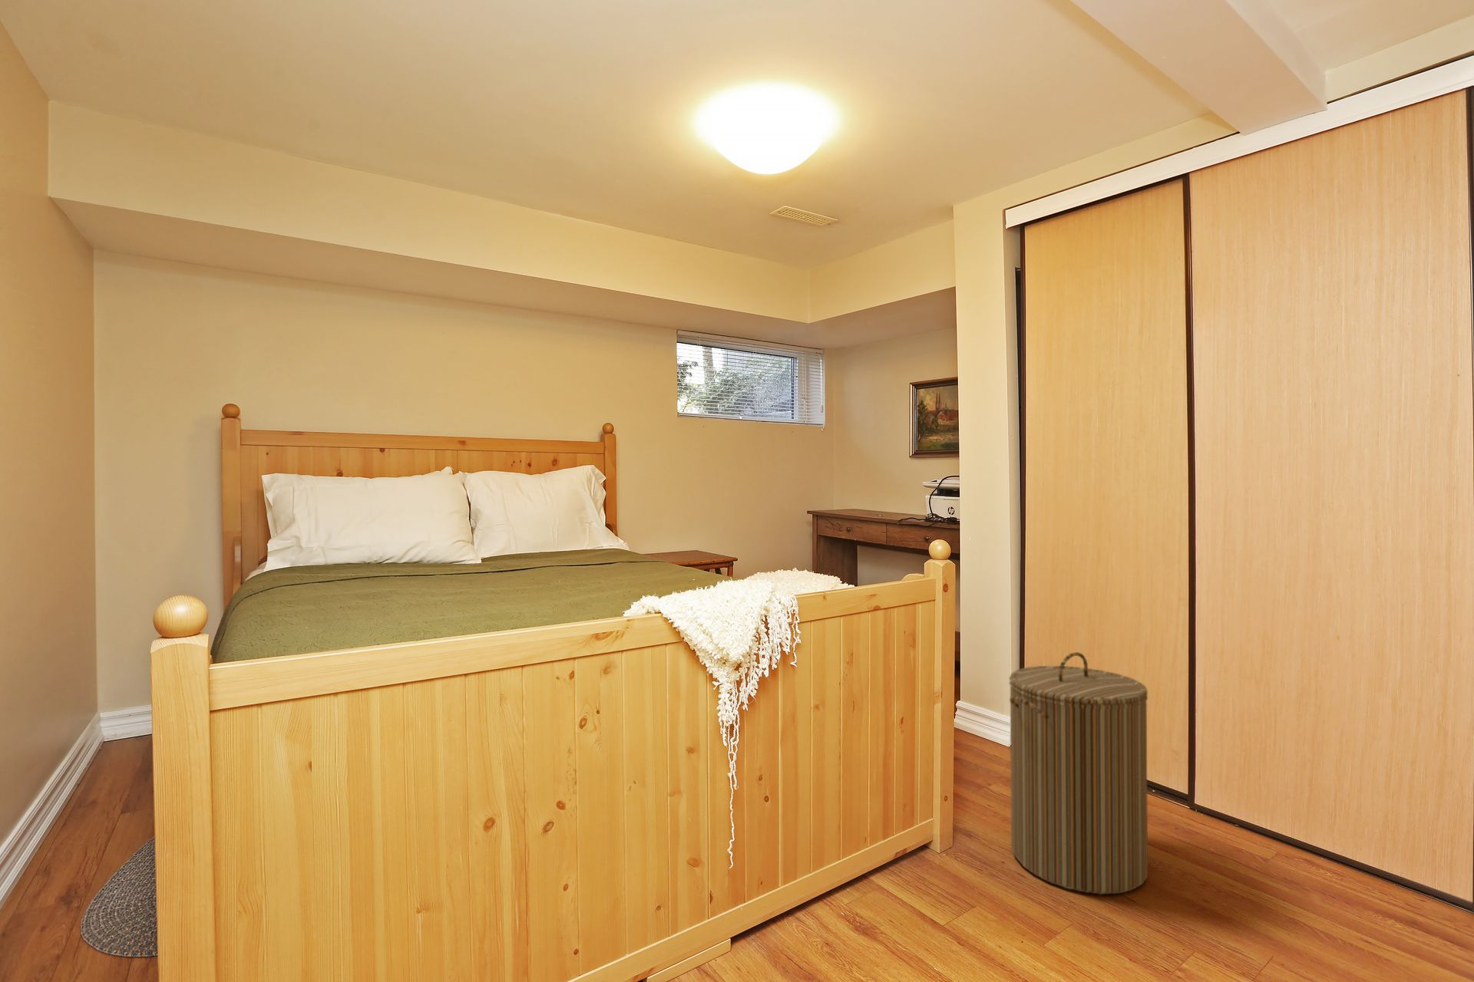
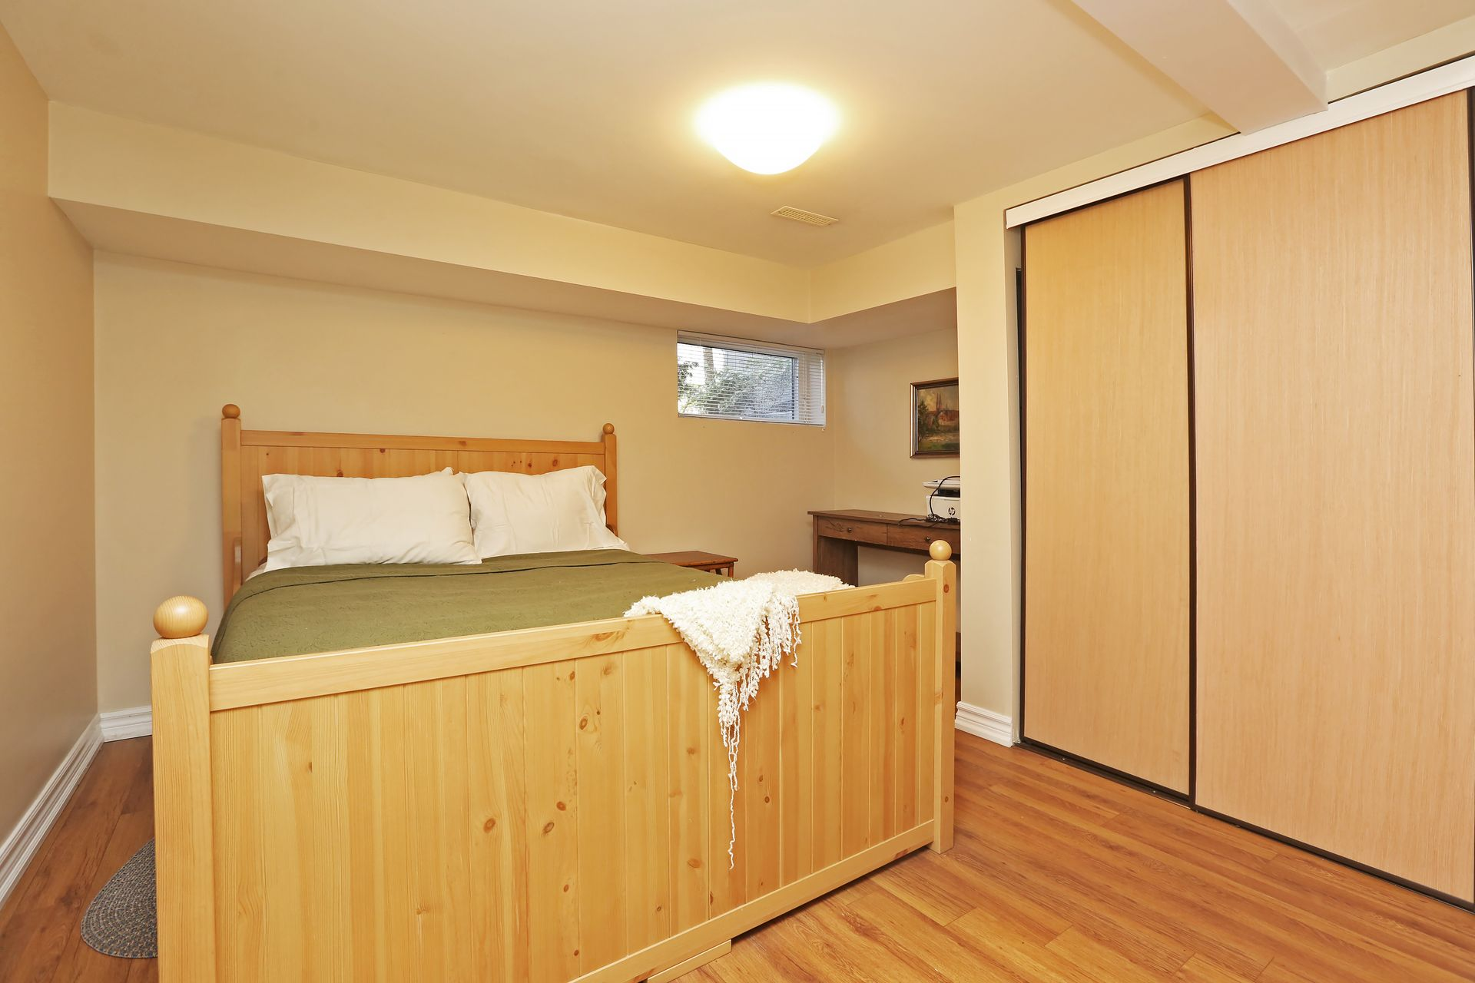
- laundry hamper (1076, 756)
